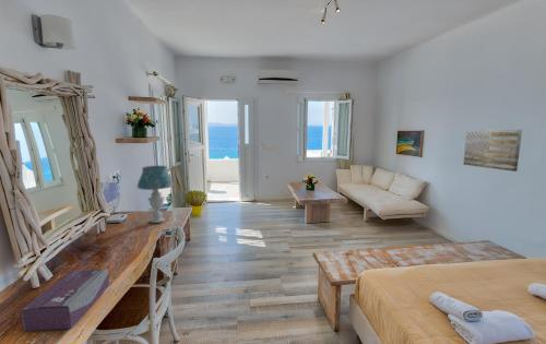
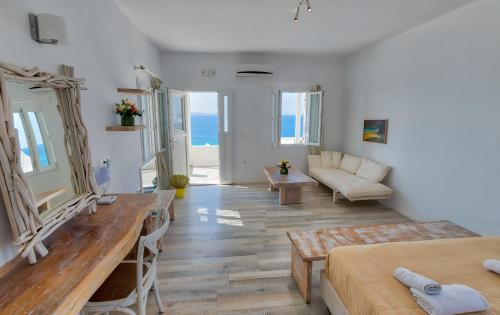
- tissue box (70, 296)
- table lamp (156, 193)
- wall art (489, 149)
